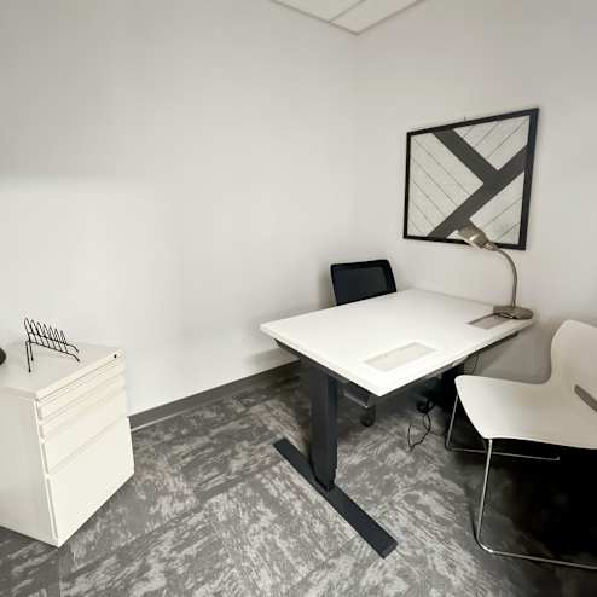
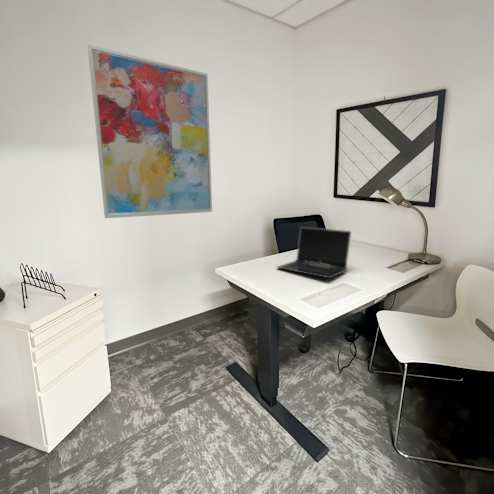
+ wall art (159, 141)
+ laptop computer (313, 250)
